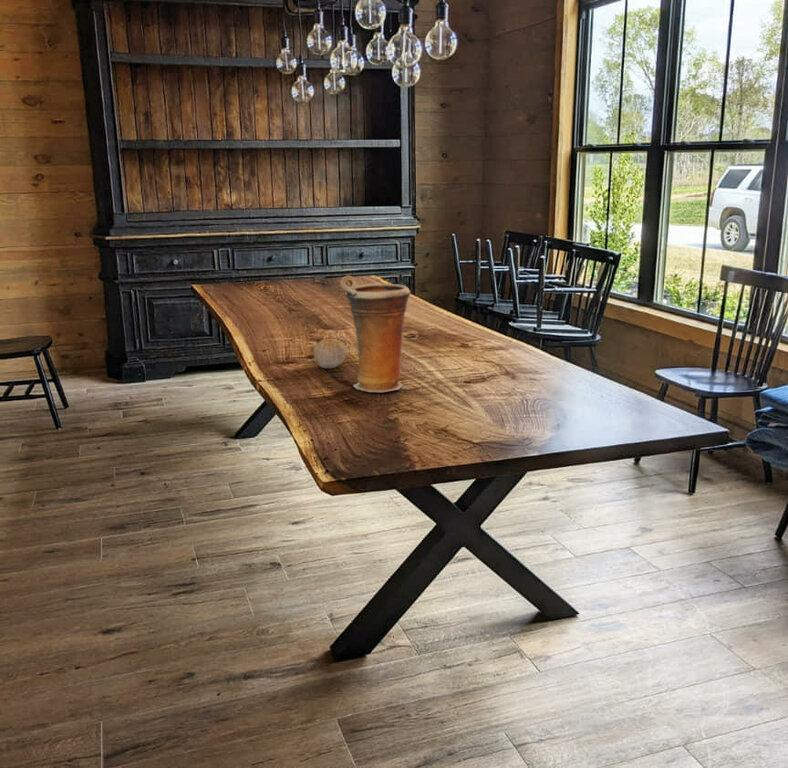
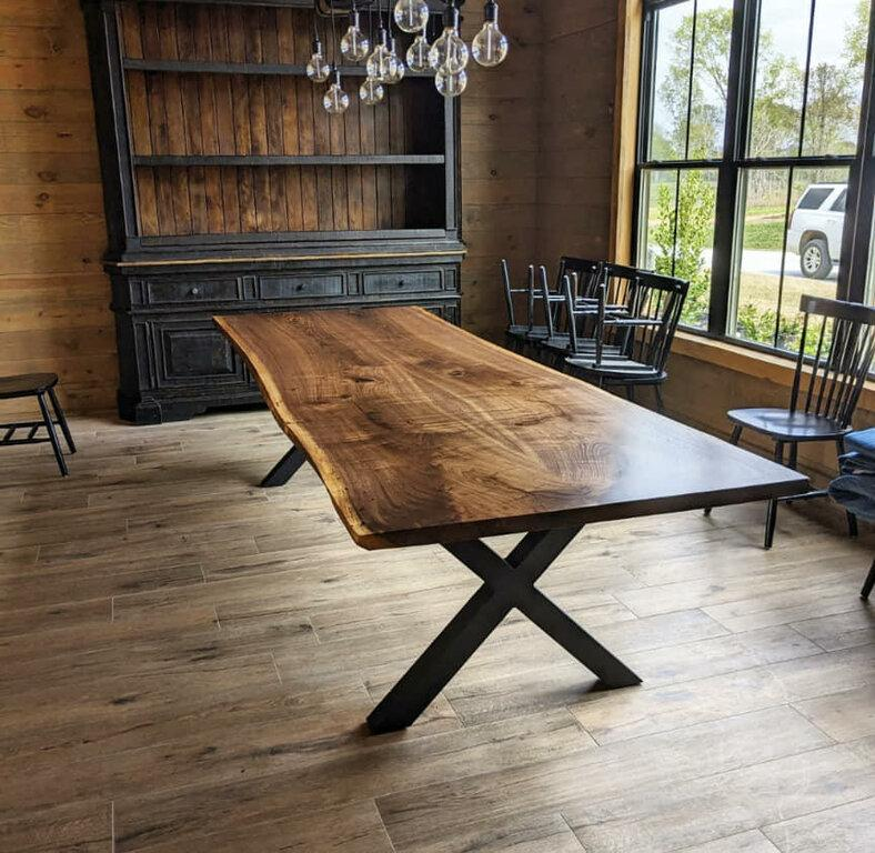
- vase (376, 330)
- fruit (330, 353)
